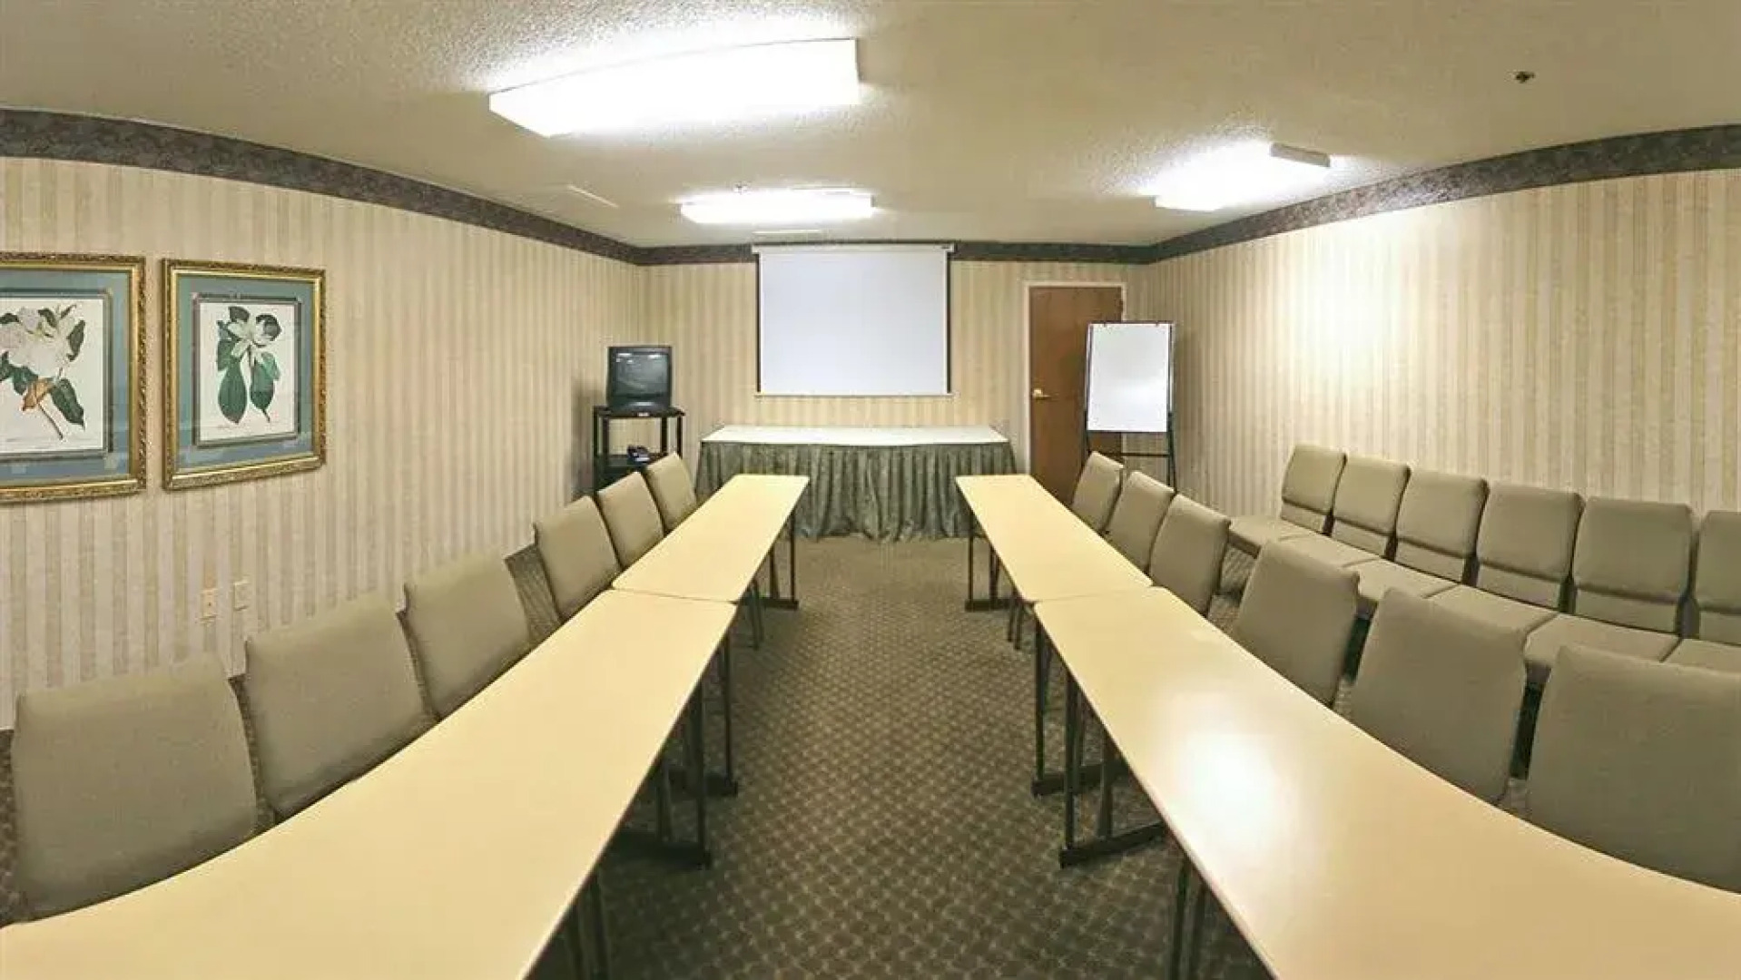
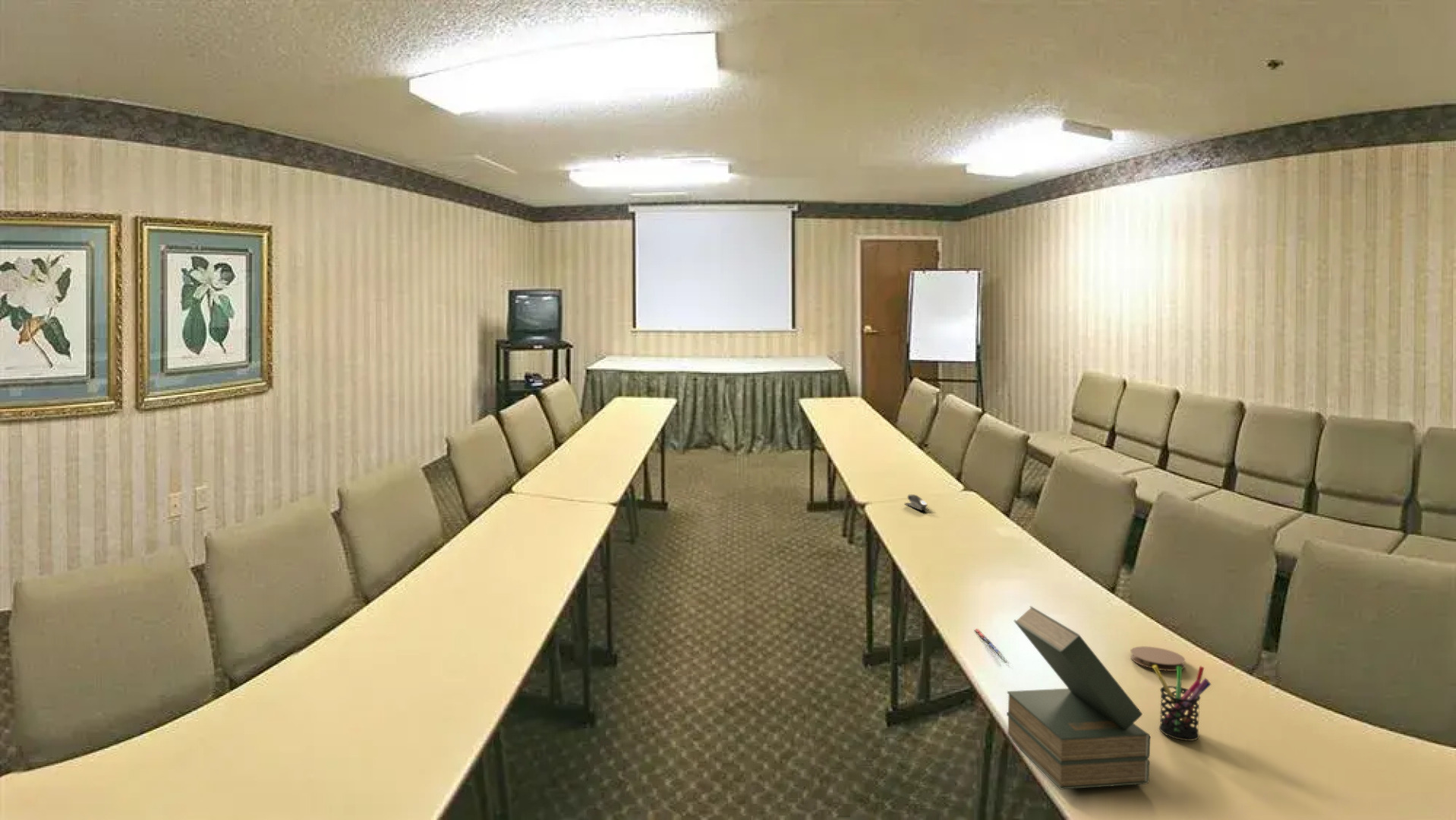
+ coaster (1157, 658)
+ pen holder (1181, 697)
+ stapler (916, 502)
+ book (1074, 689)
+ pen (988, 641)
